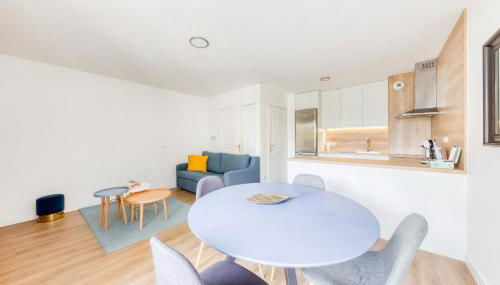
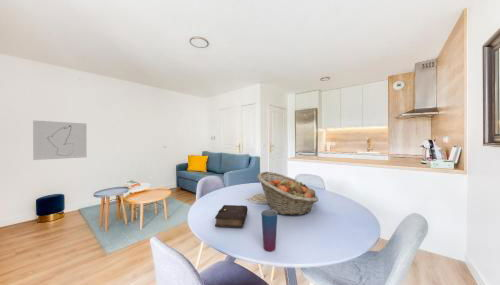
+ book (233, 212)
+ cup (269, 230)
+ fruit basket (286, 190)
+ wall art (61, 140)
